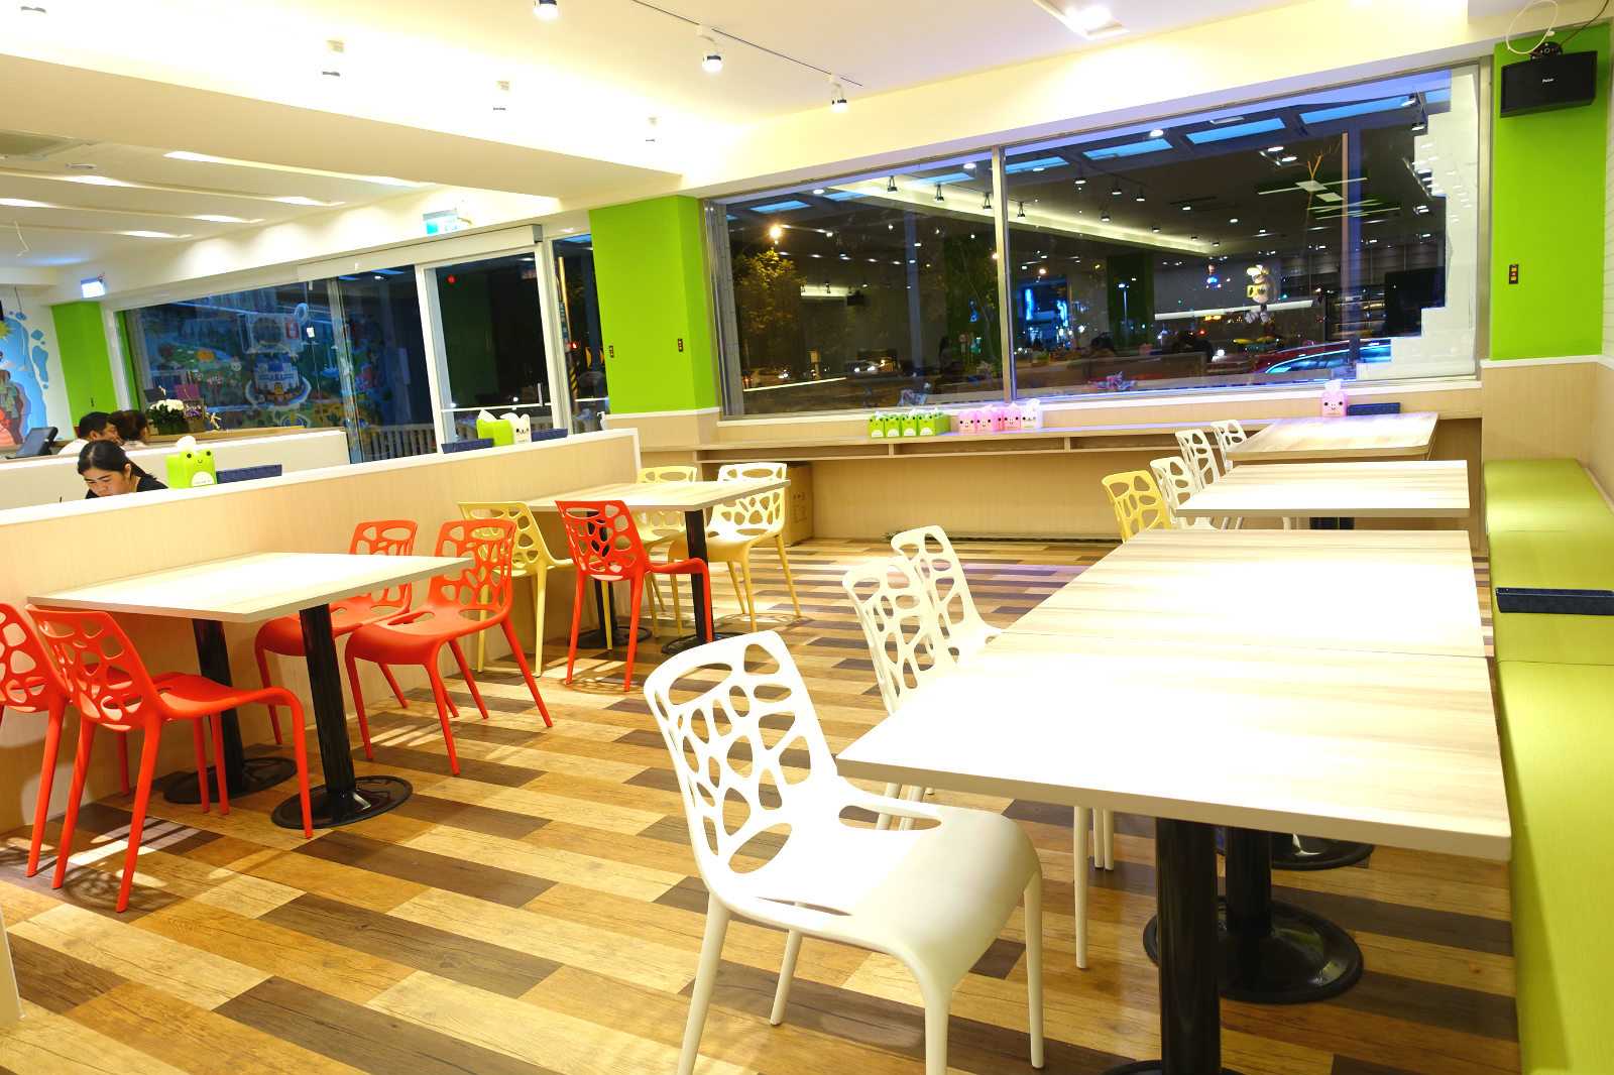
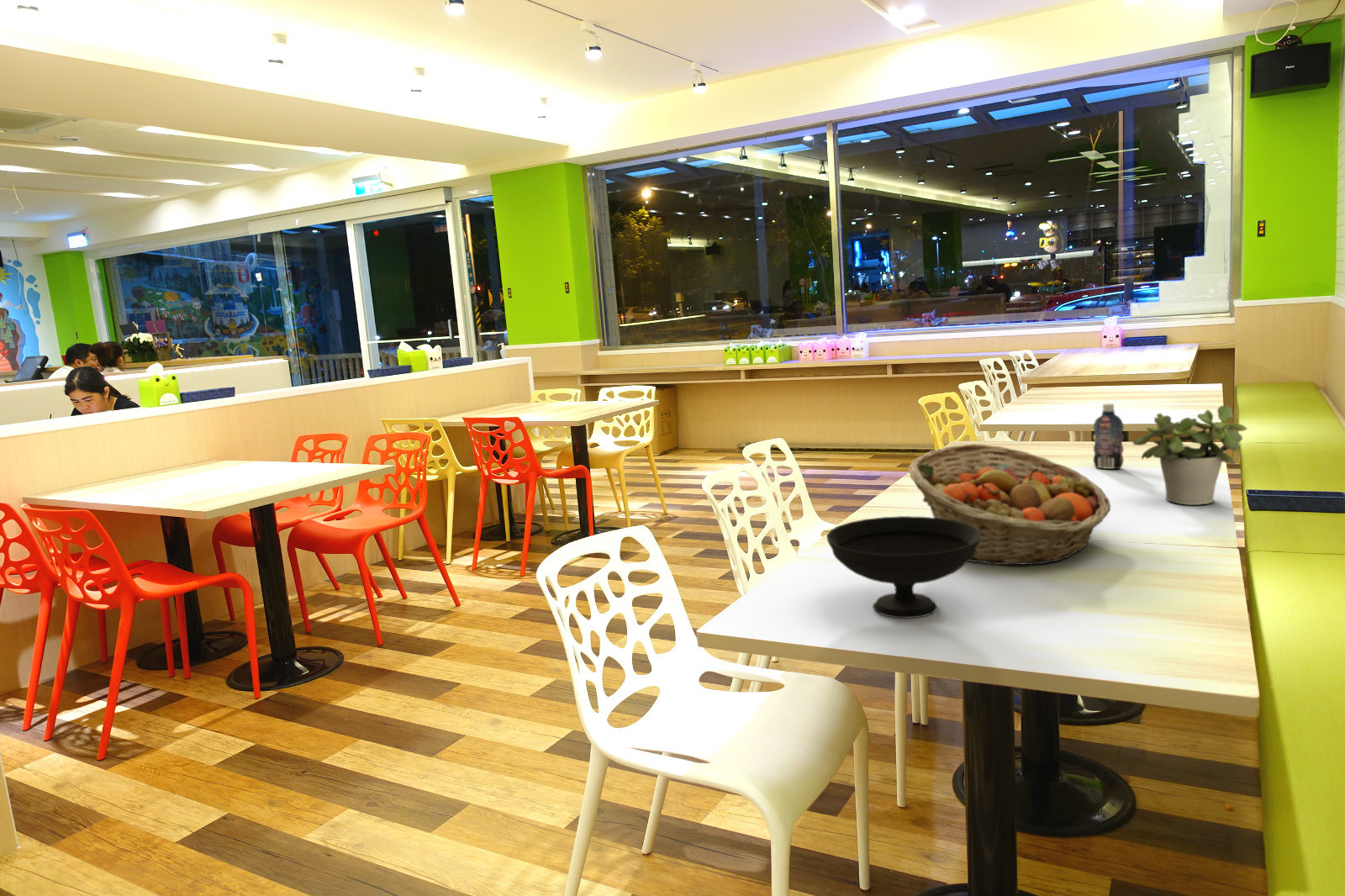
+ bowl (903, 571)
+ potted plant (1193, 456)
+ fruit basket (1007, 499)
+ bottle (1108, 435)
